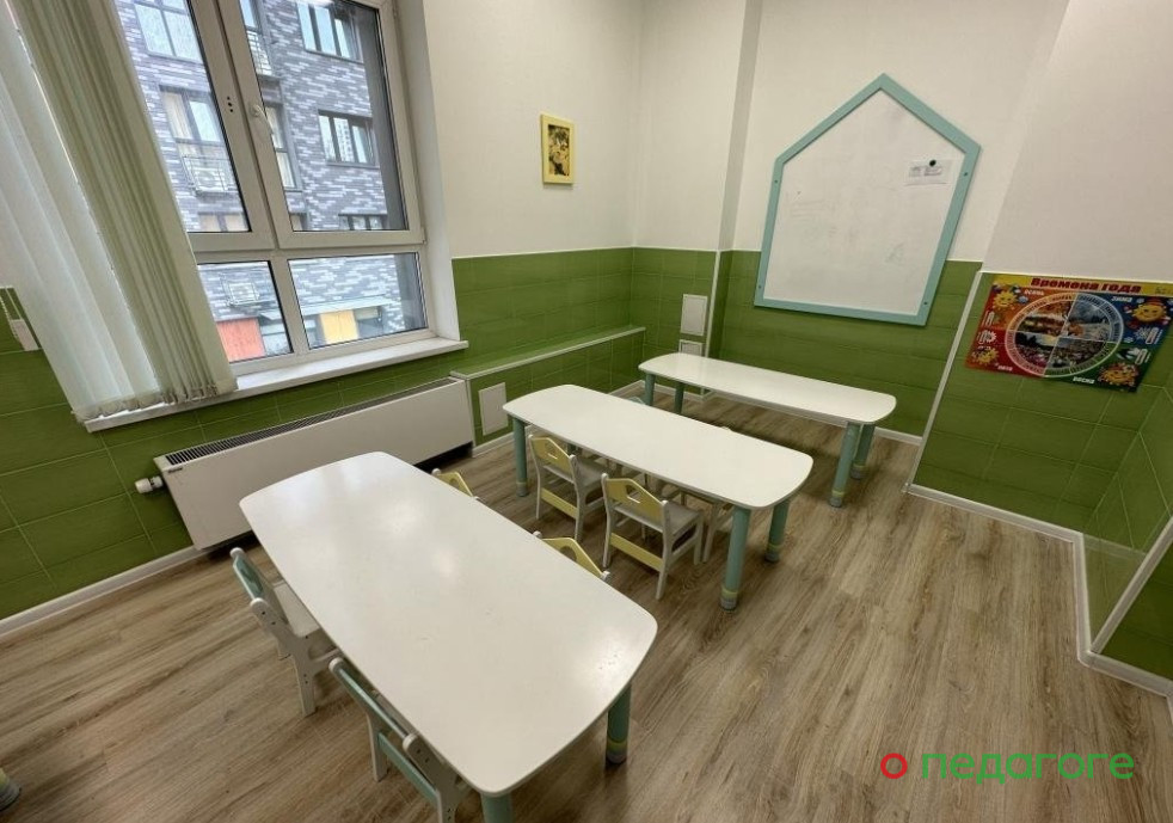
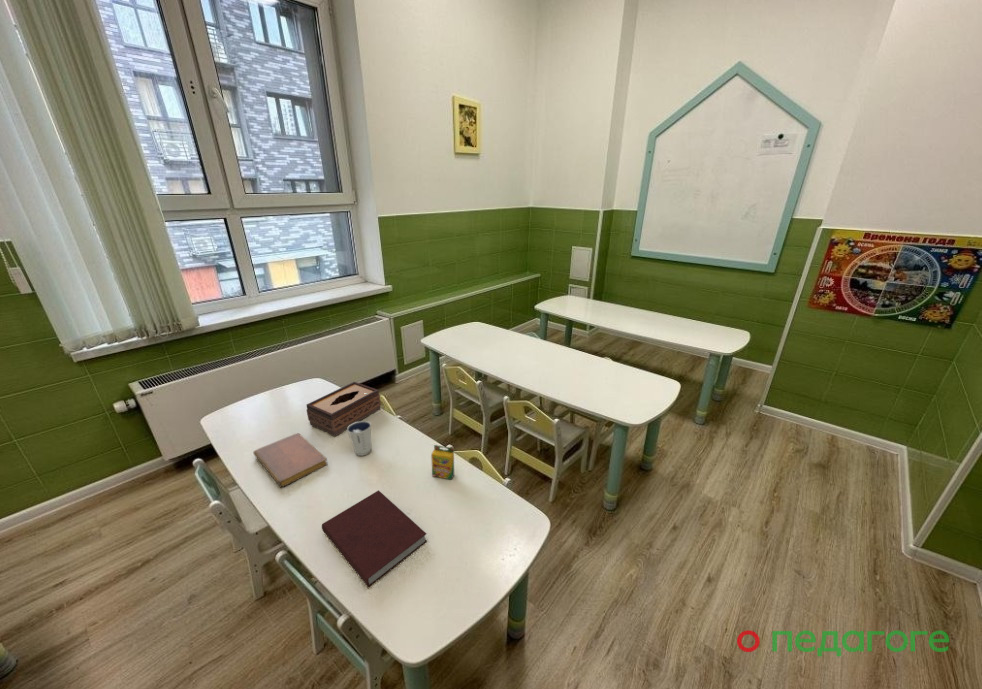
+ dixie cup (360, 438)
+ crayon box (442, 462)
+ notebook (290, 457)
+ notebook (373, 532)
+ tissue box (345, 407)
